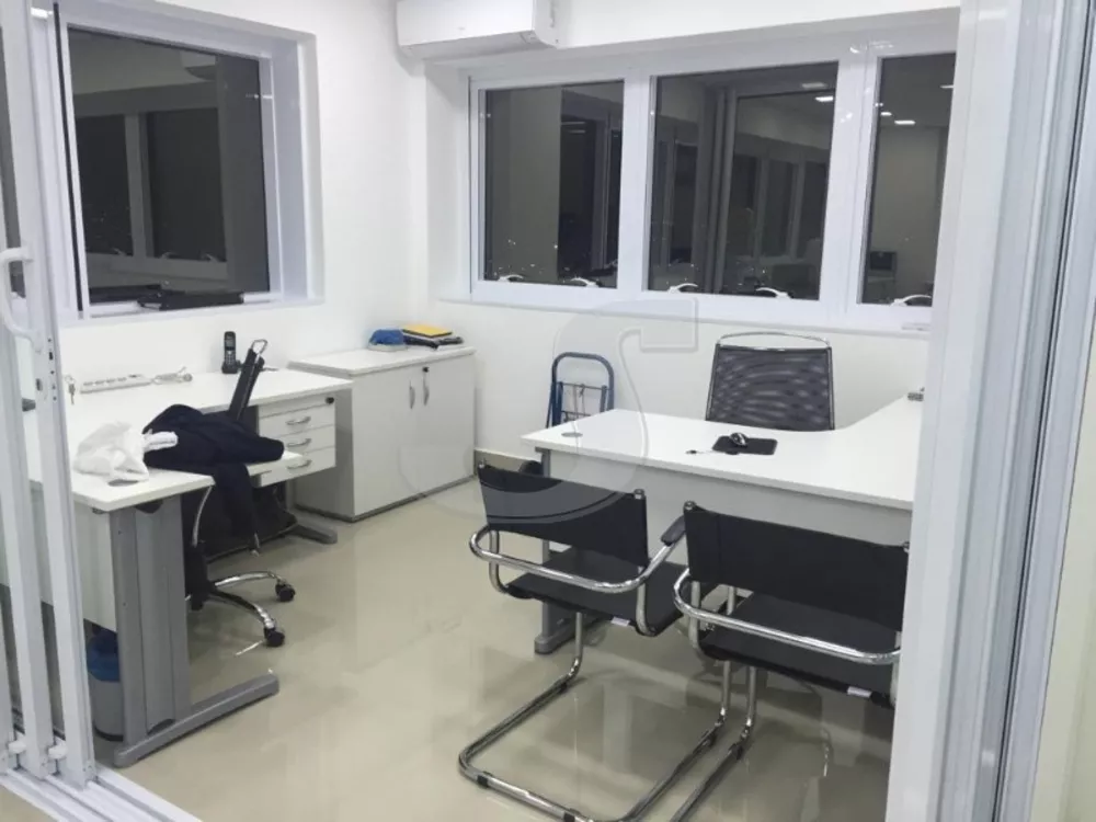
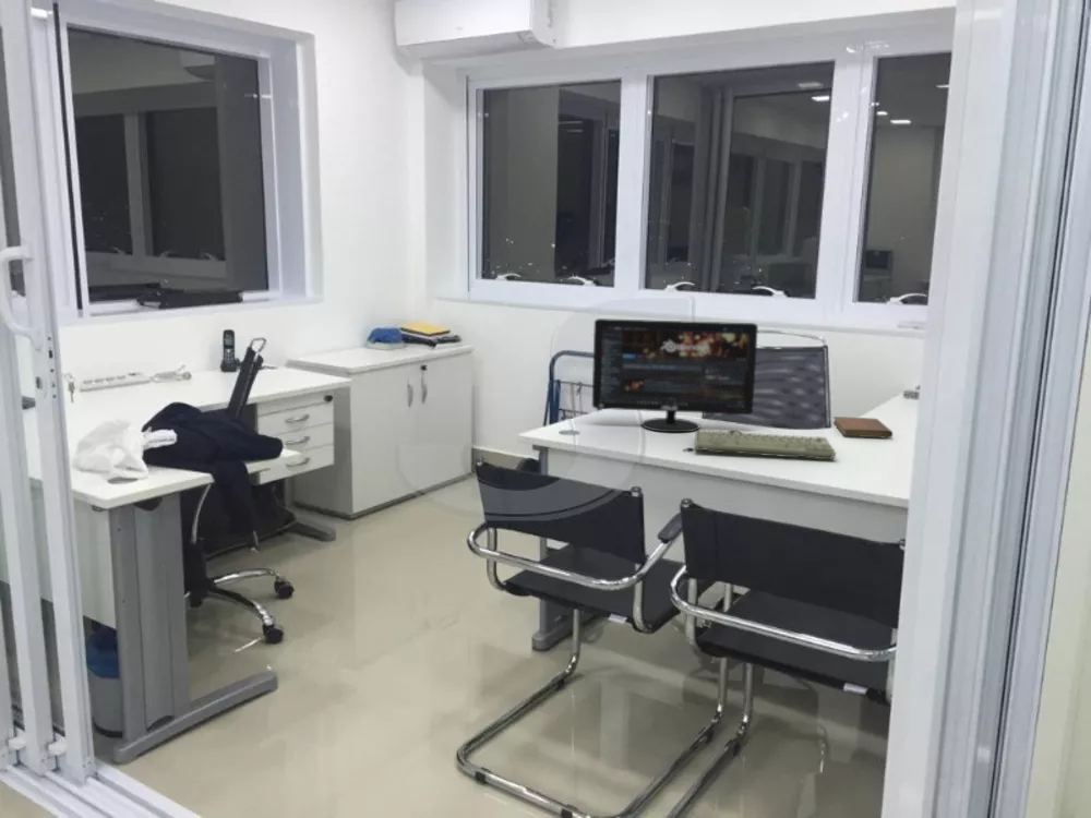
+ computer monitor (672, 373)
+ notebook (861, 426)
+ keyboard (762, 443)
